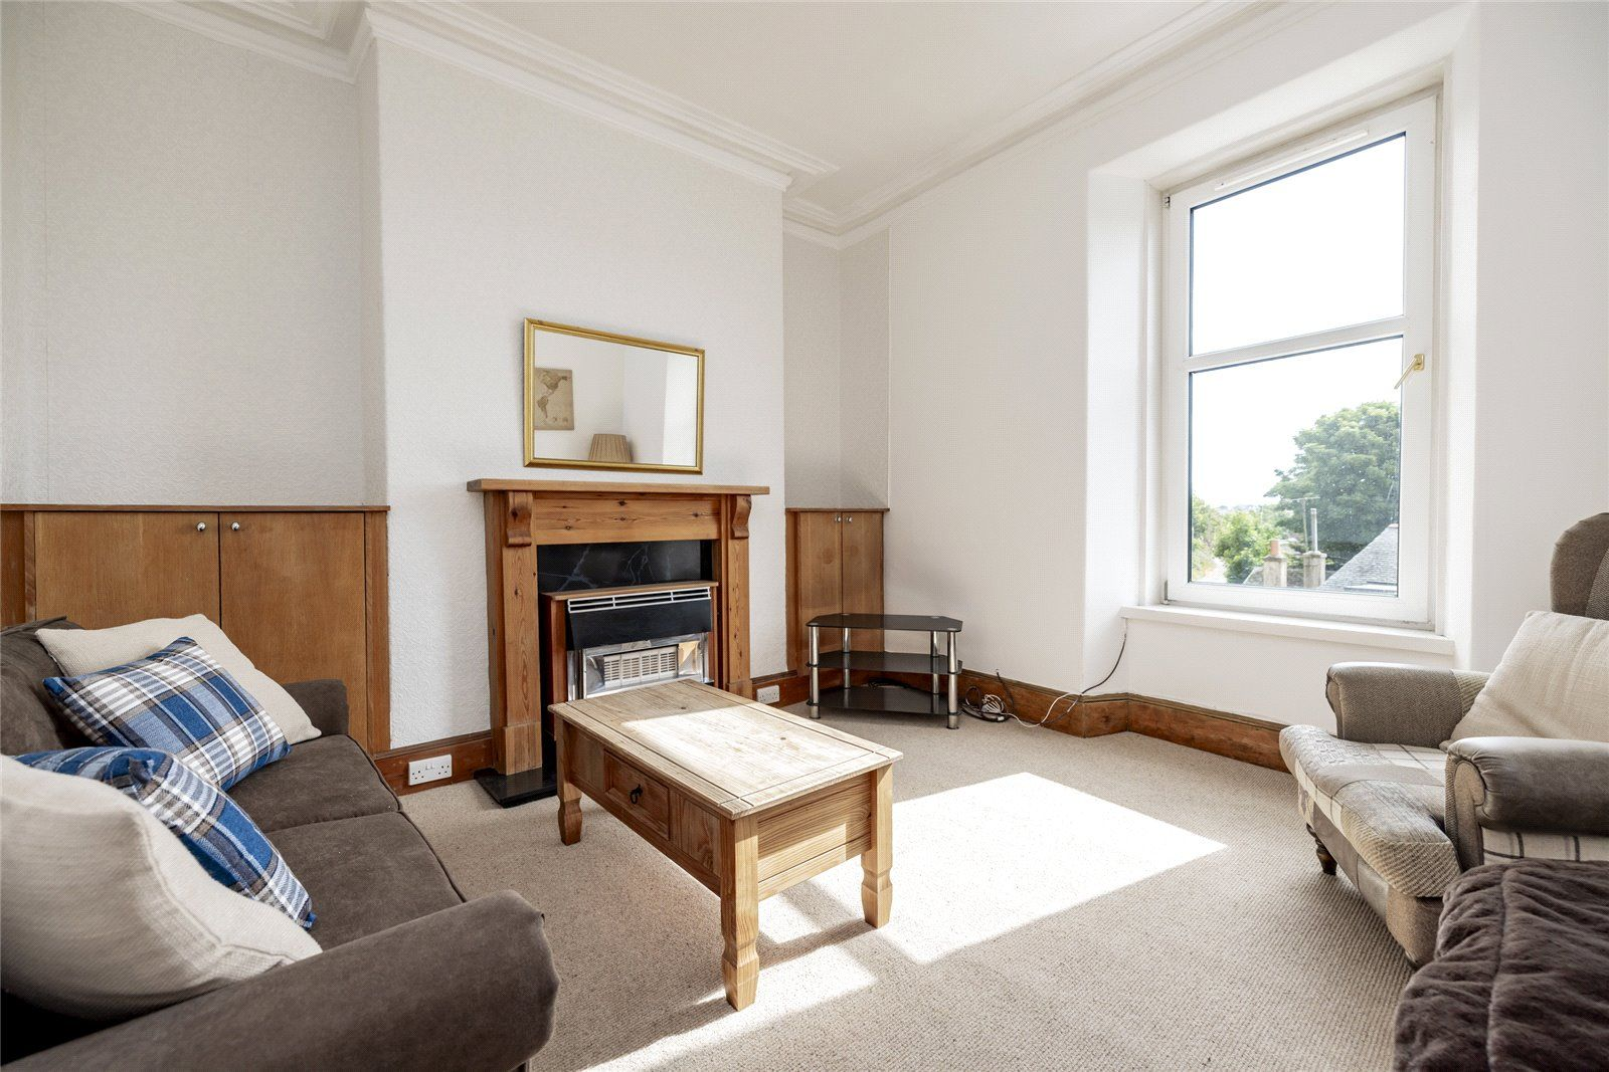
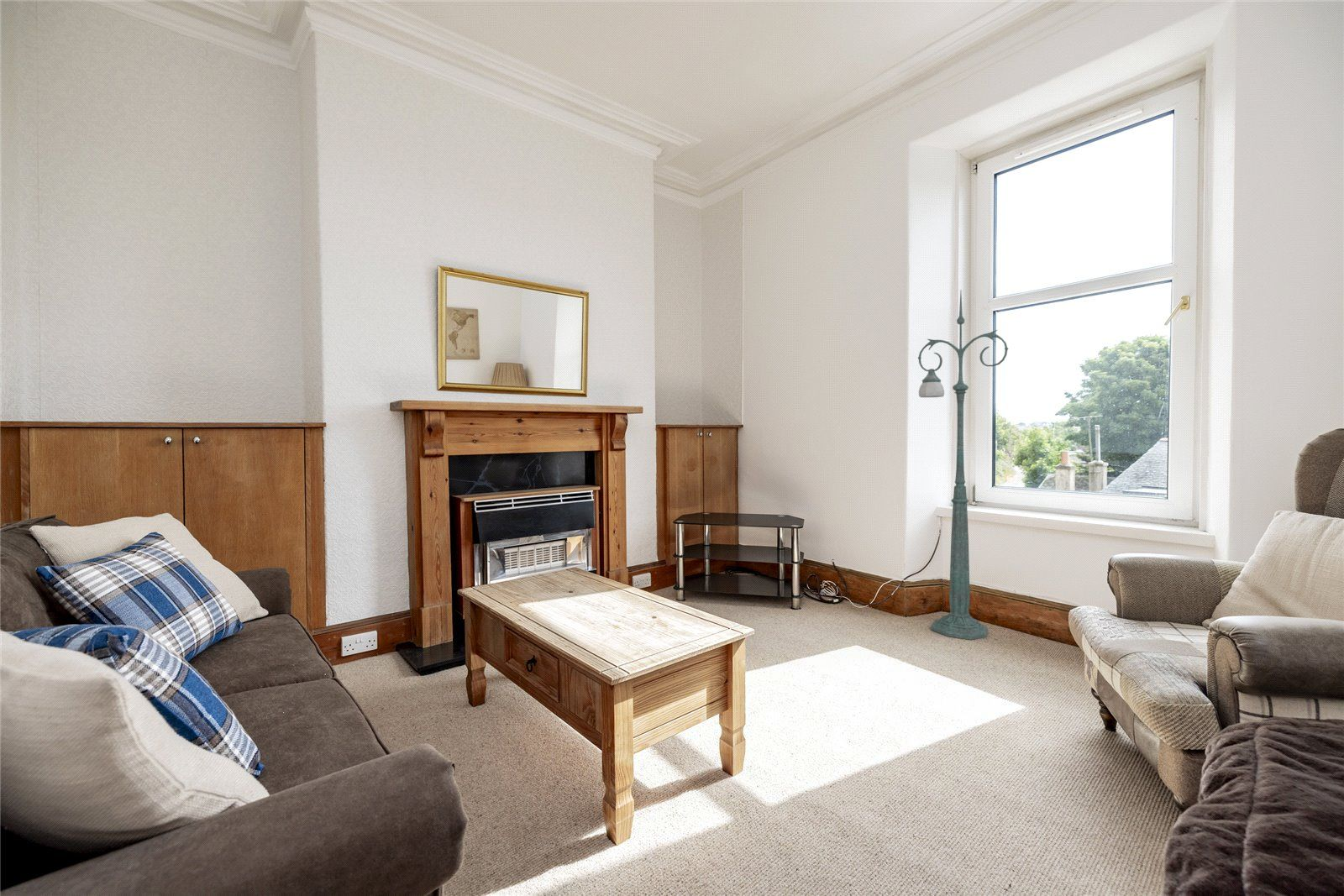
+ floor lamp (960, 458)
